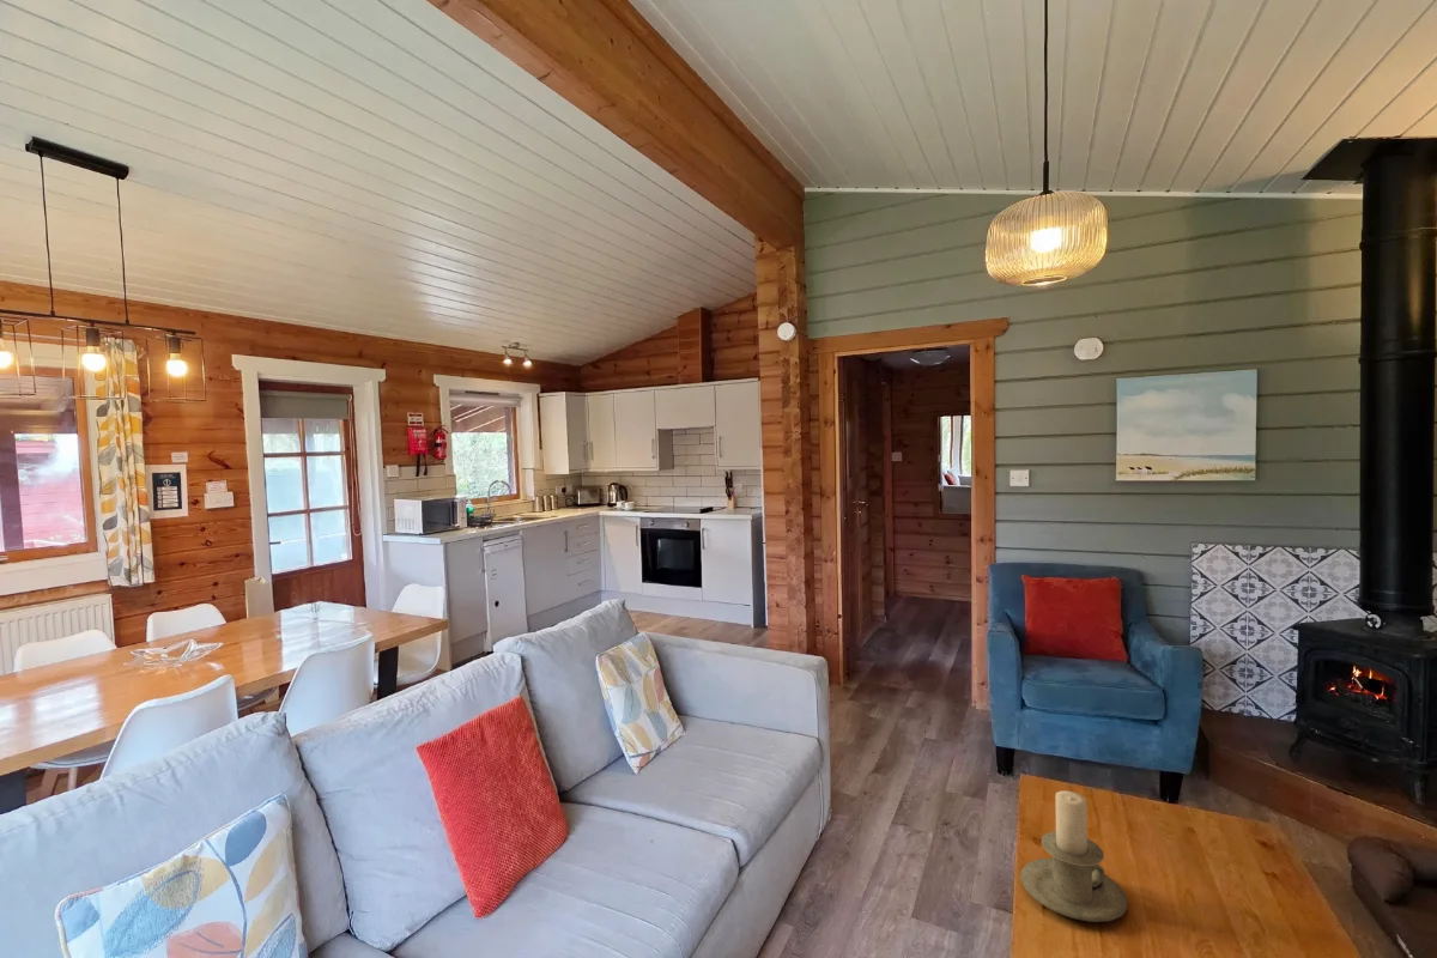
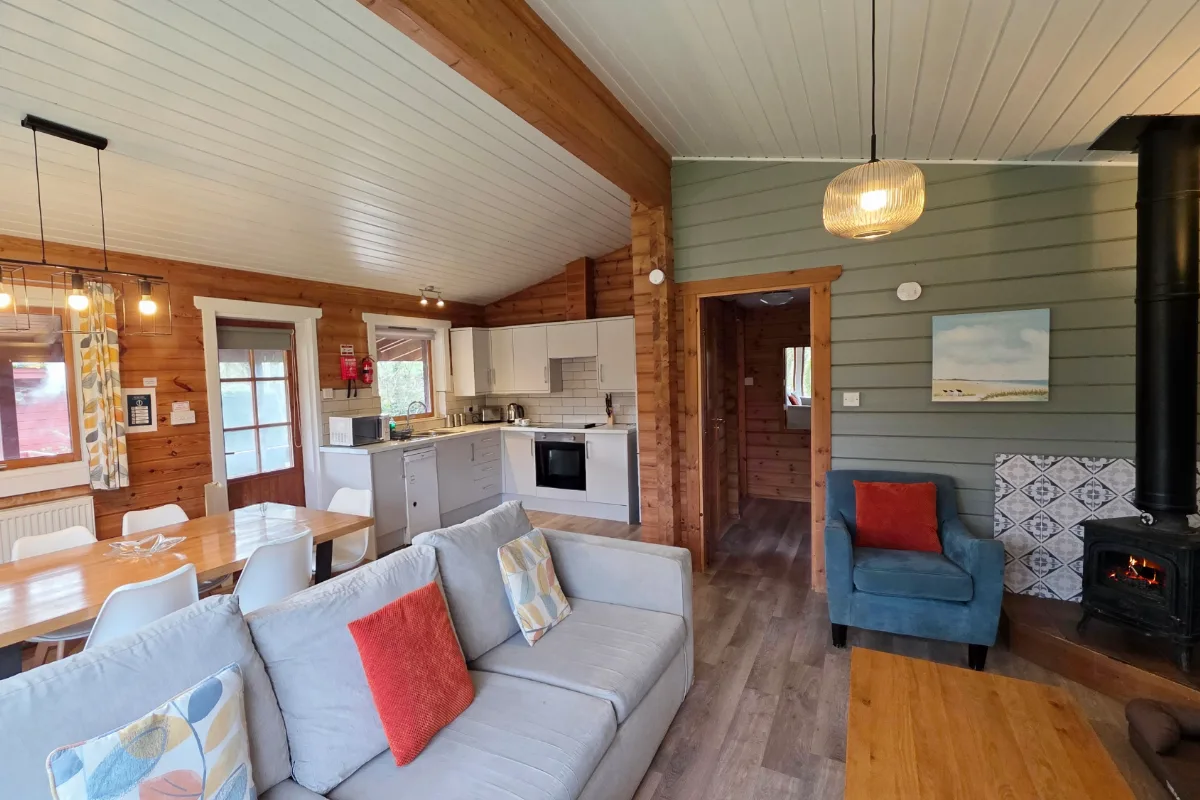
- candle holder (1071, 844)
